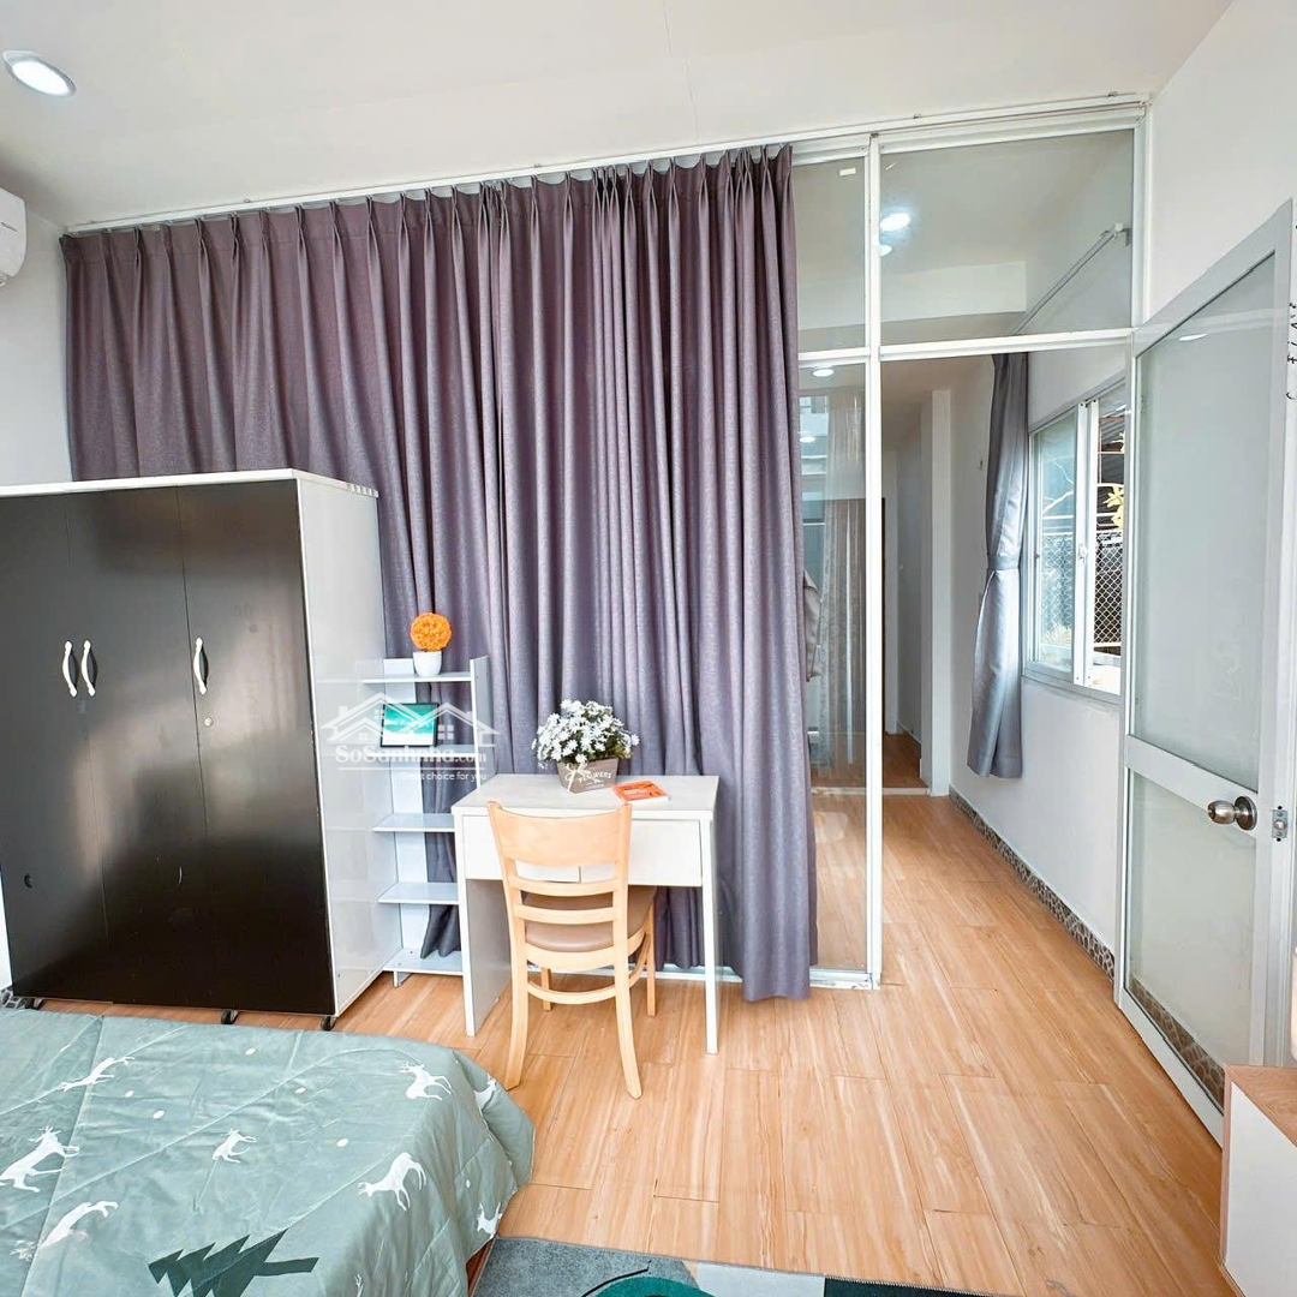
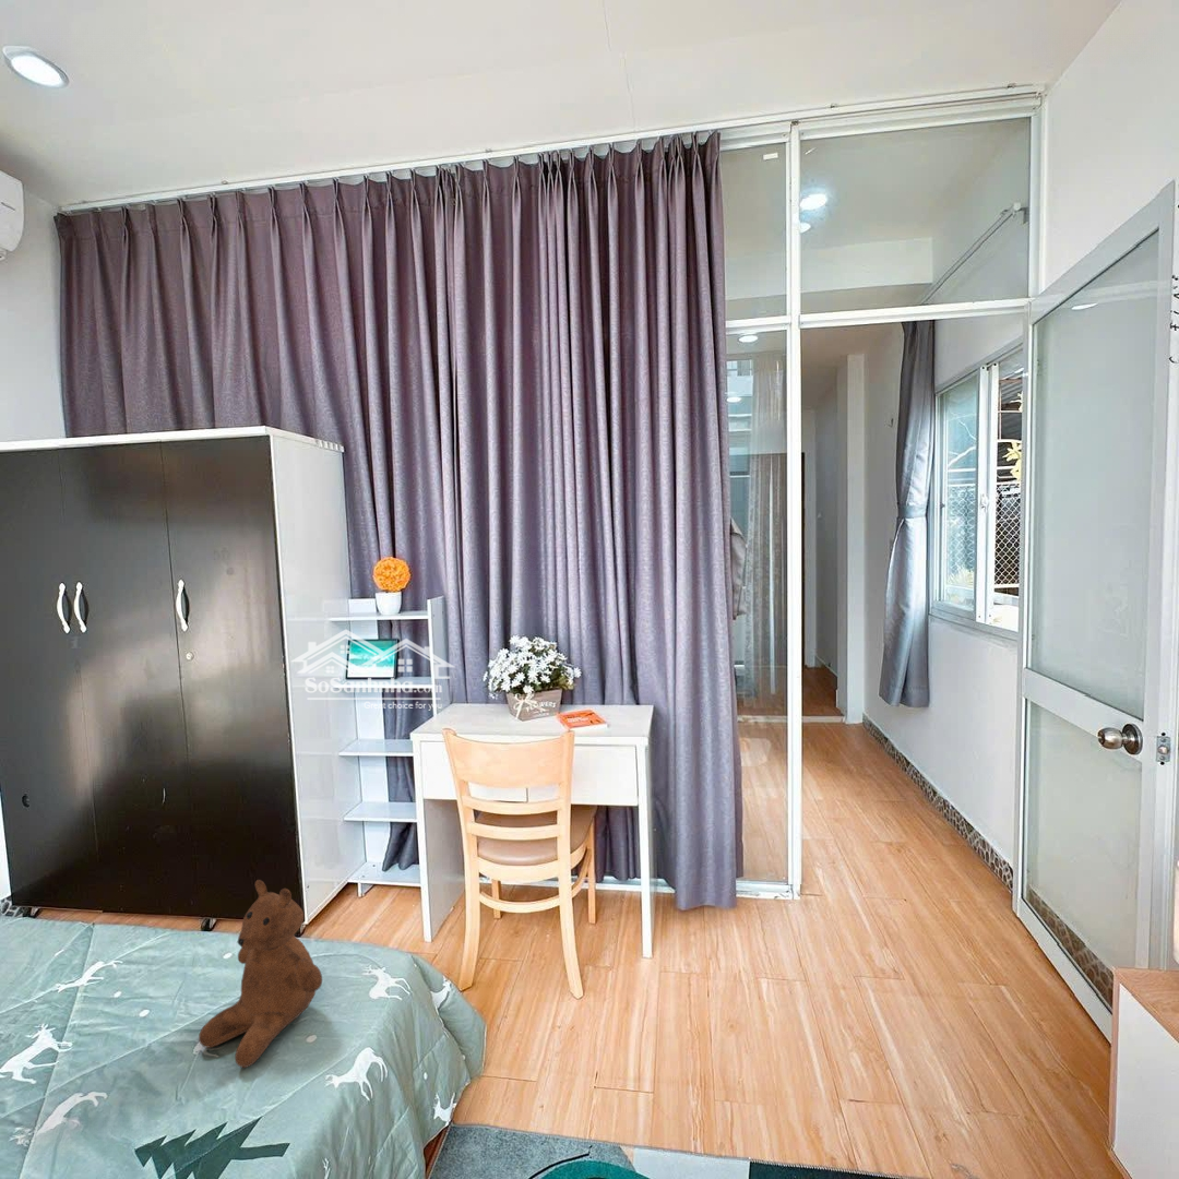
+ teddy bear (258, 963)
